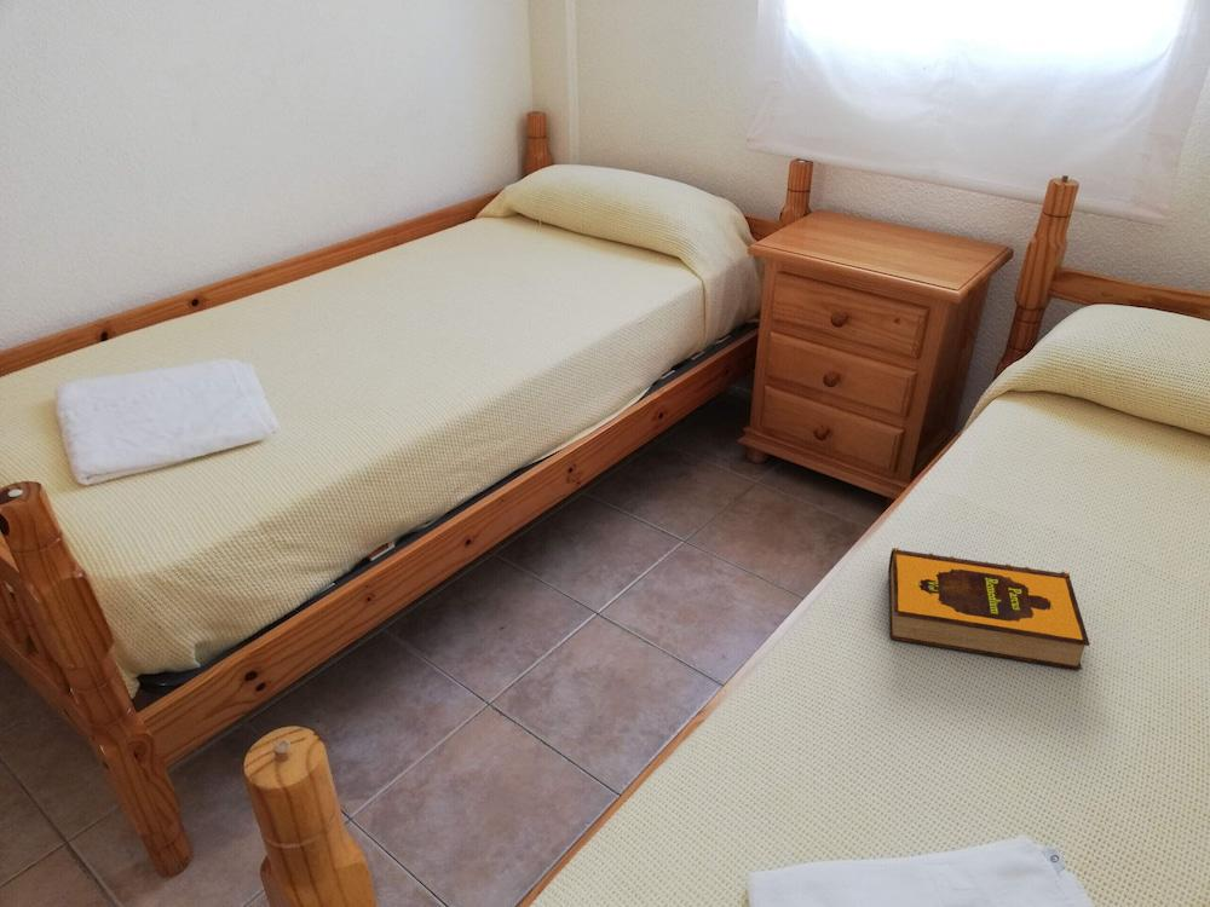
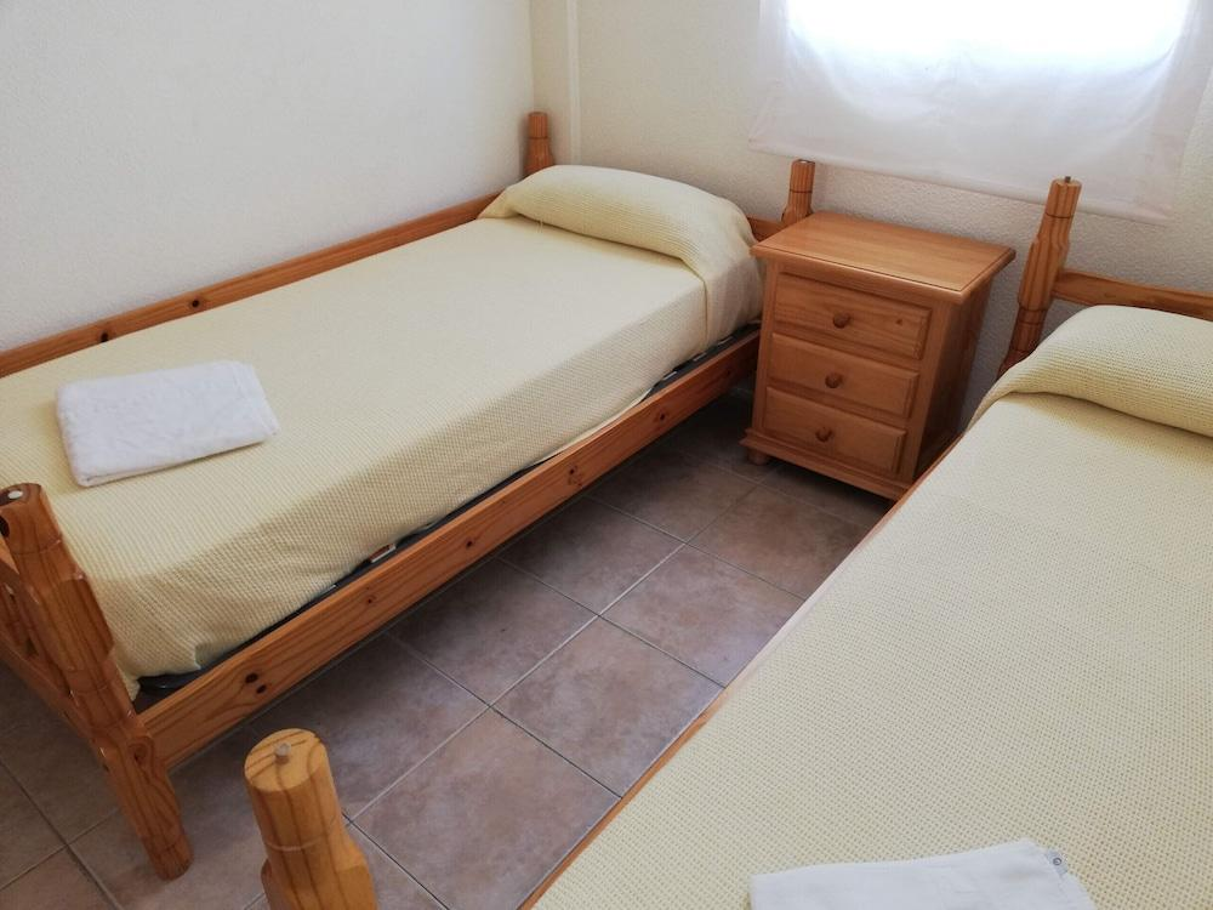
- hardback book (980, 601)
